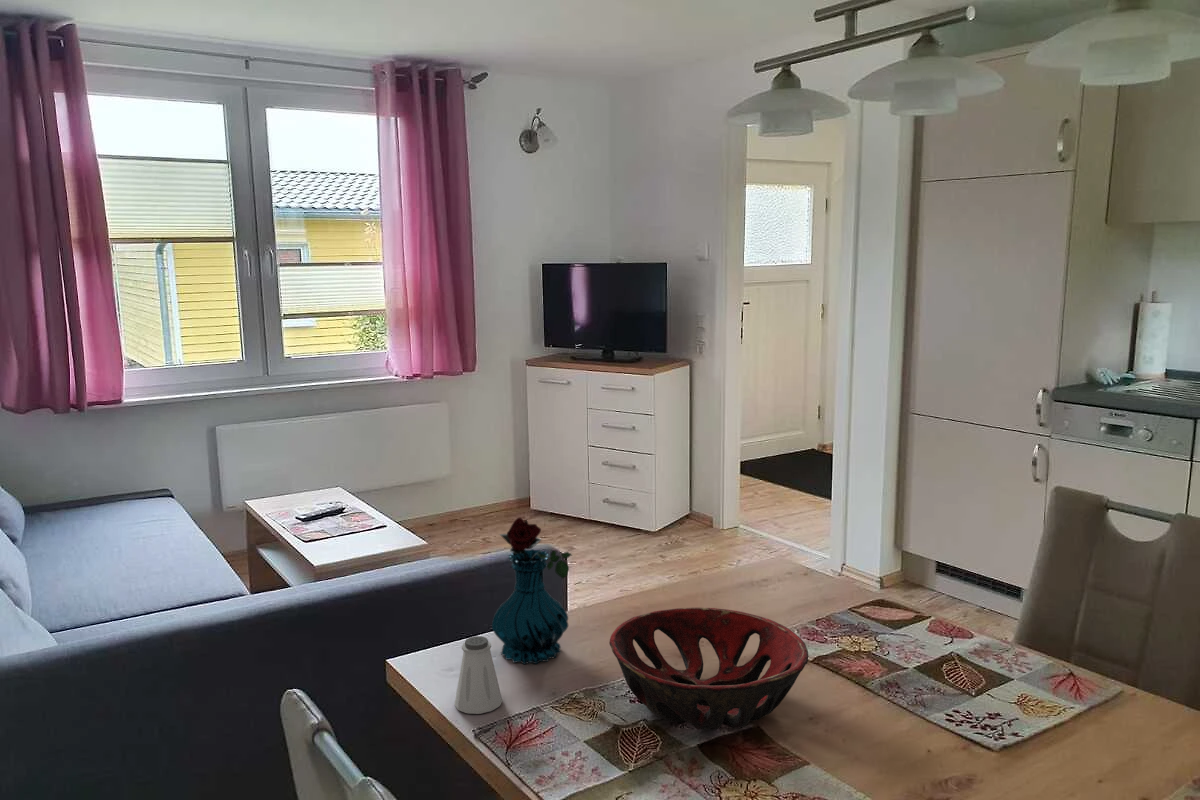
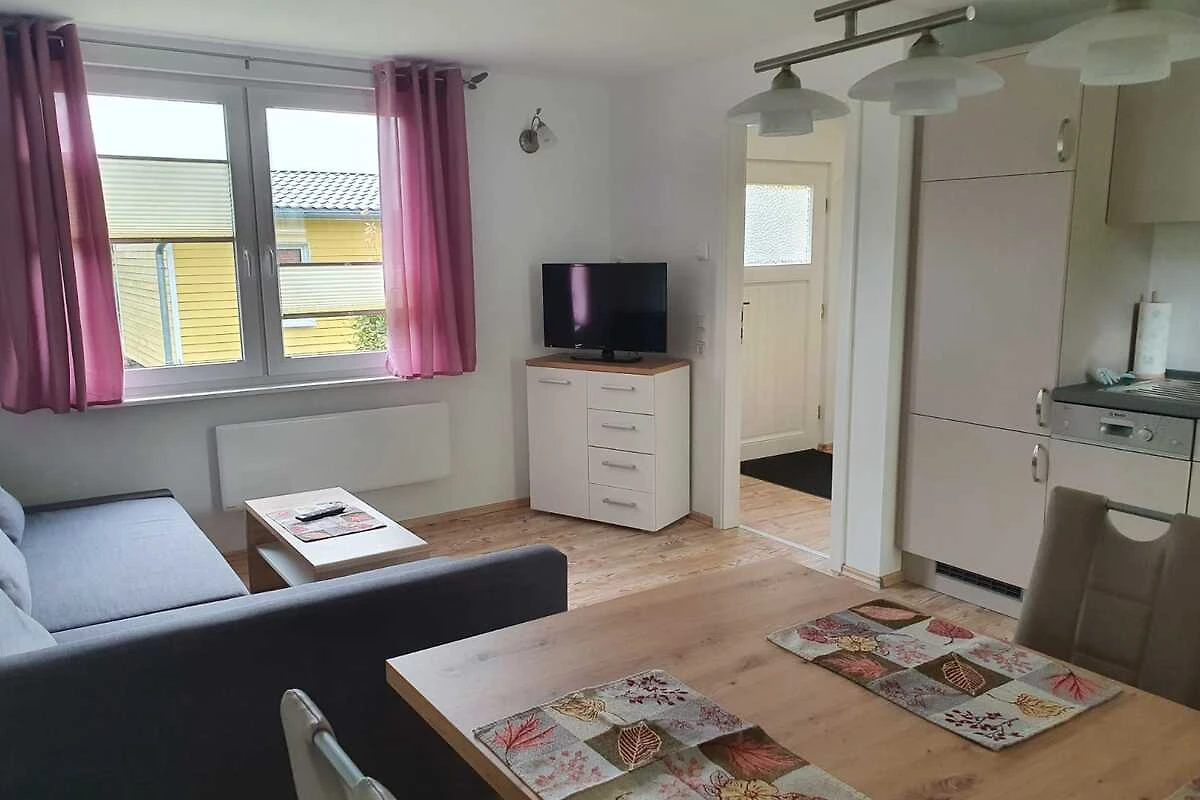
- saltshaker (477, 671)
- vase (533, 584)
- decorative bowl (702, 670)
